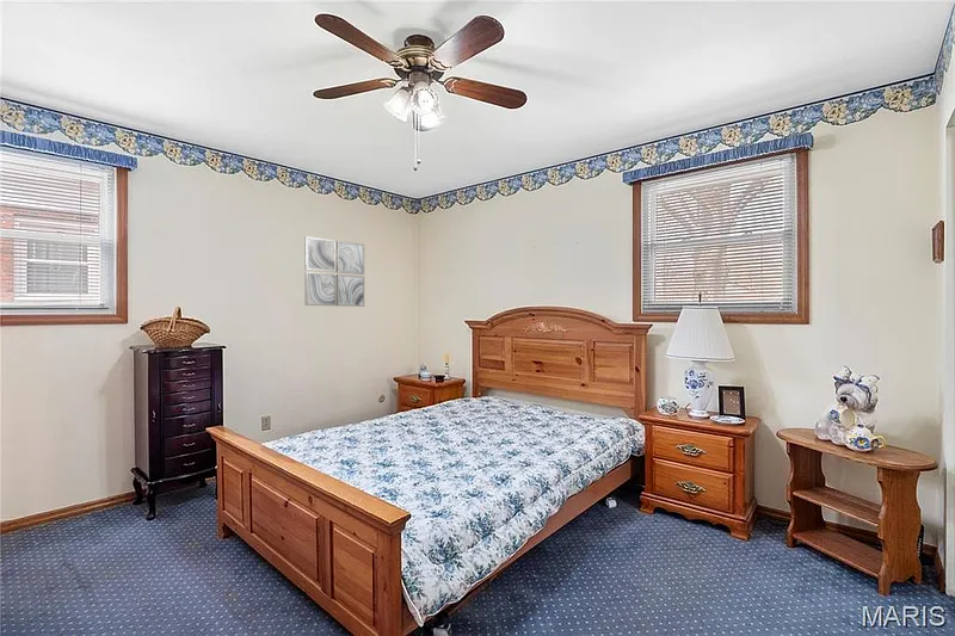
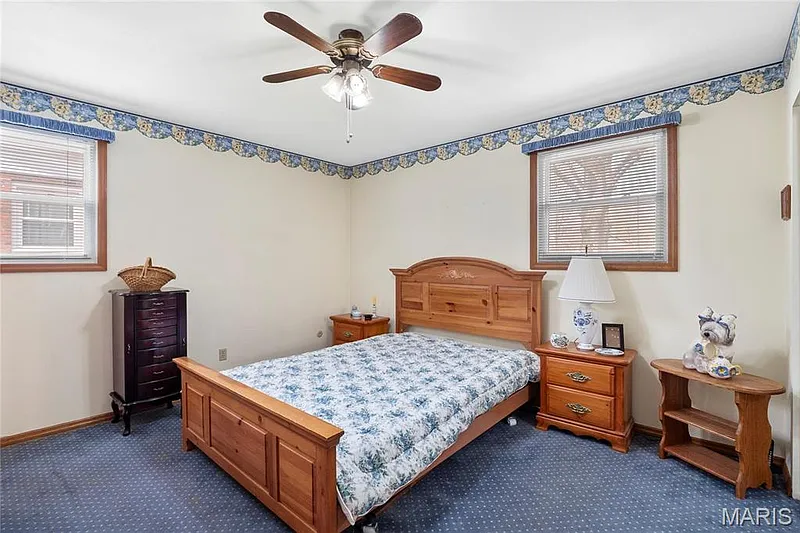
- wall art (337, 272)
